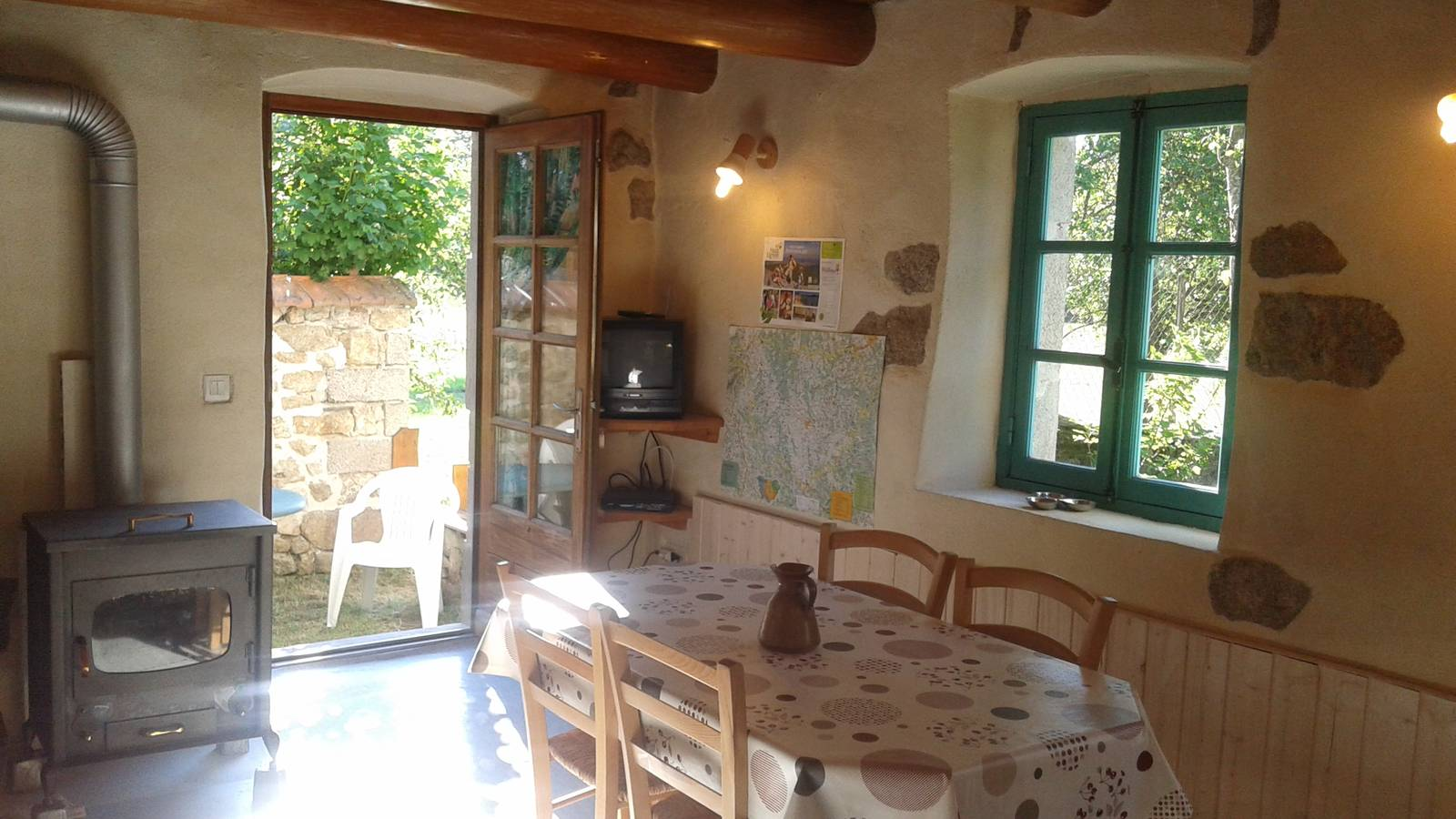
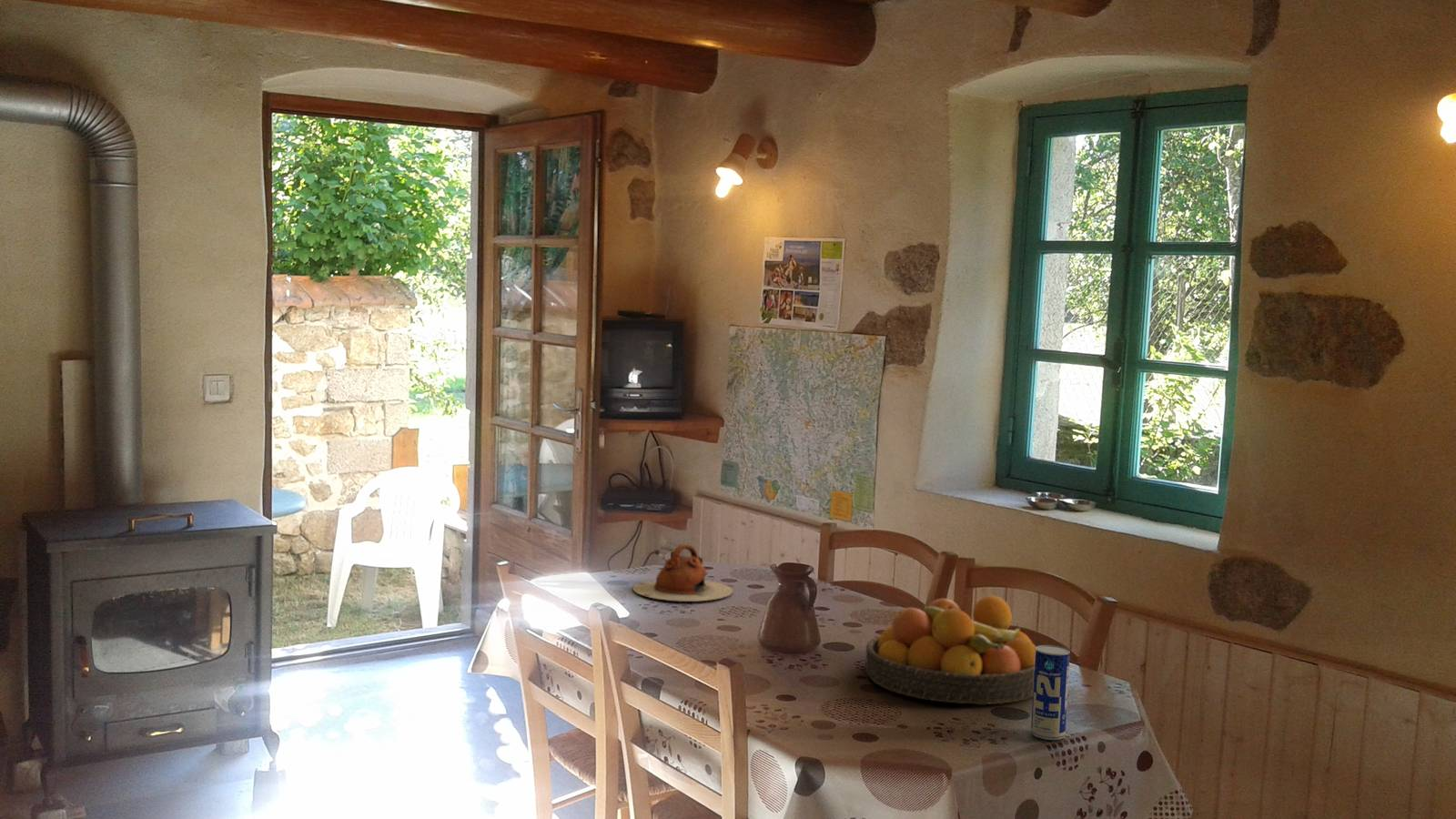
+ teapot (683, 567)
+ beverage can (1050, 692)
+ fruit bowl (955, 639)
